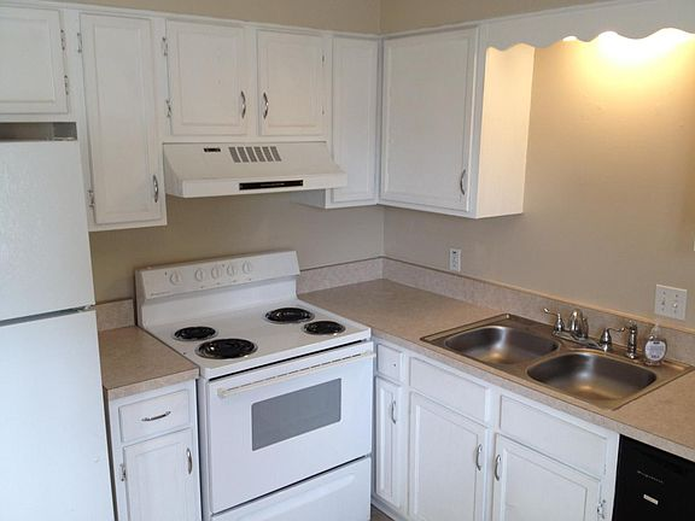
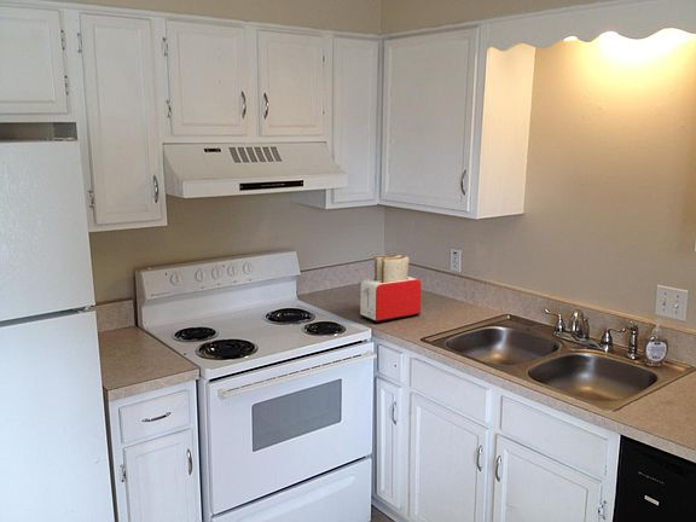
+ toaster (388, 286)
